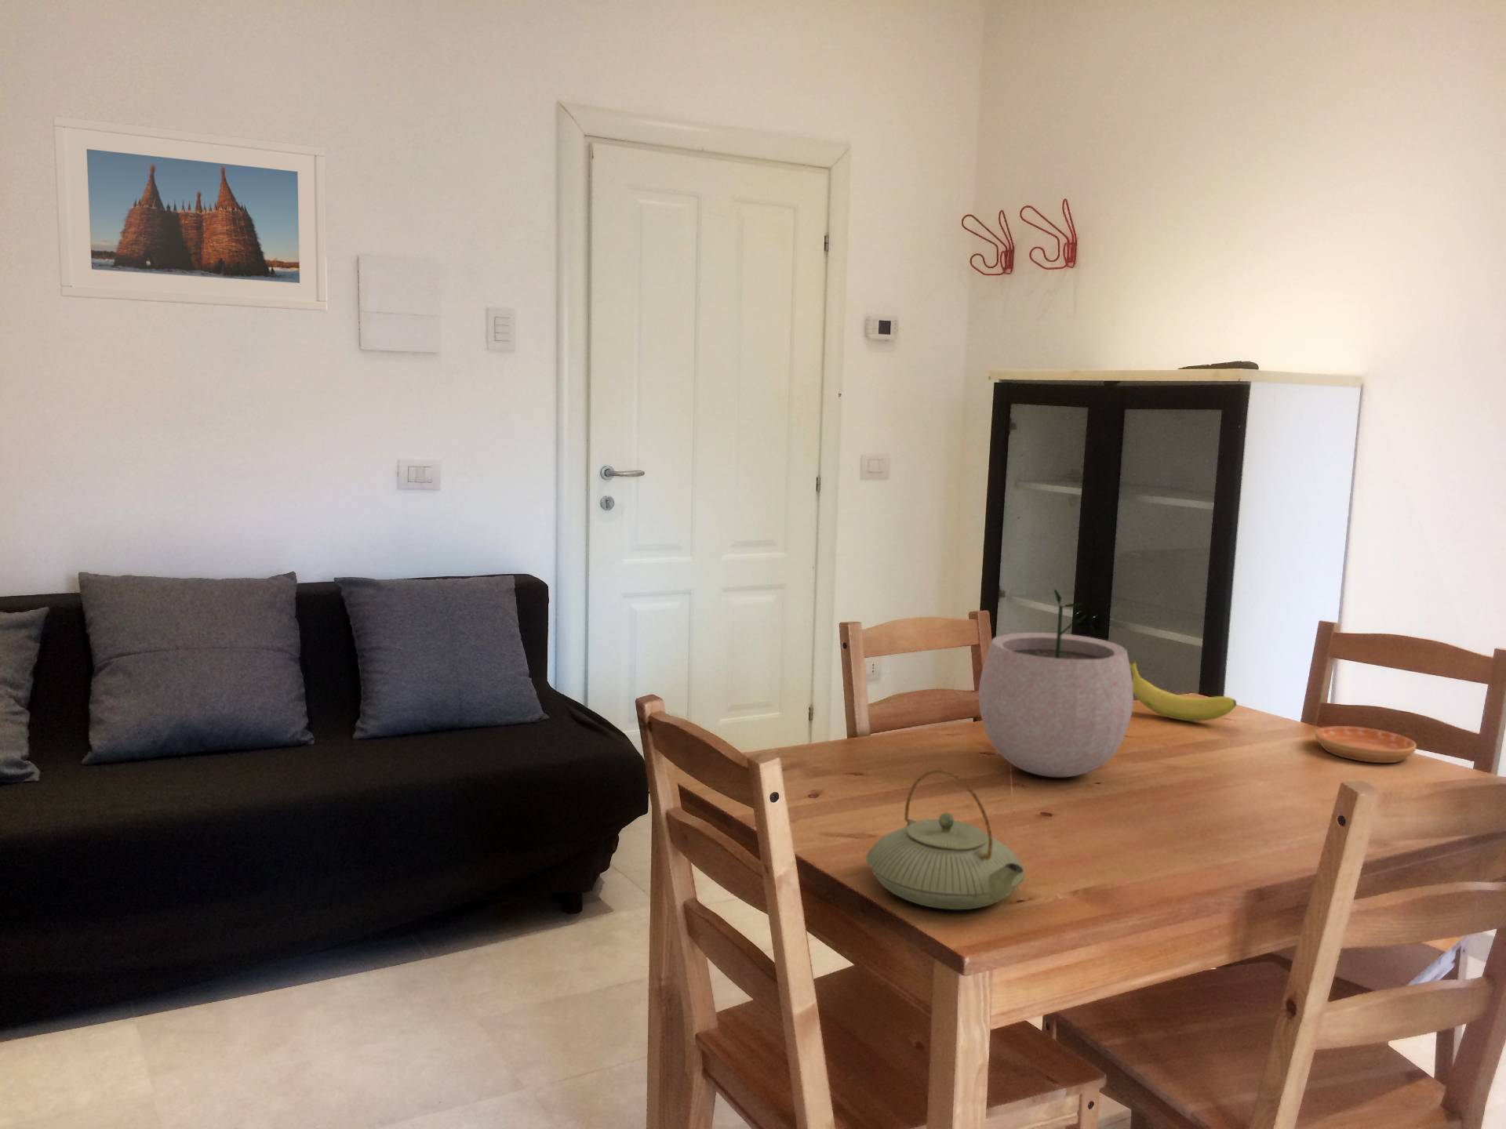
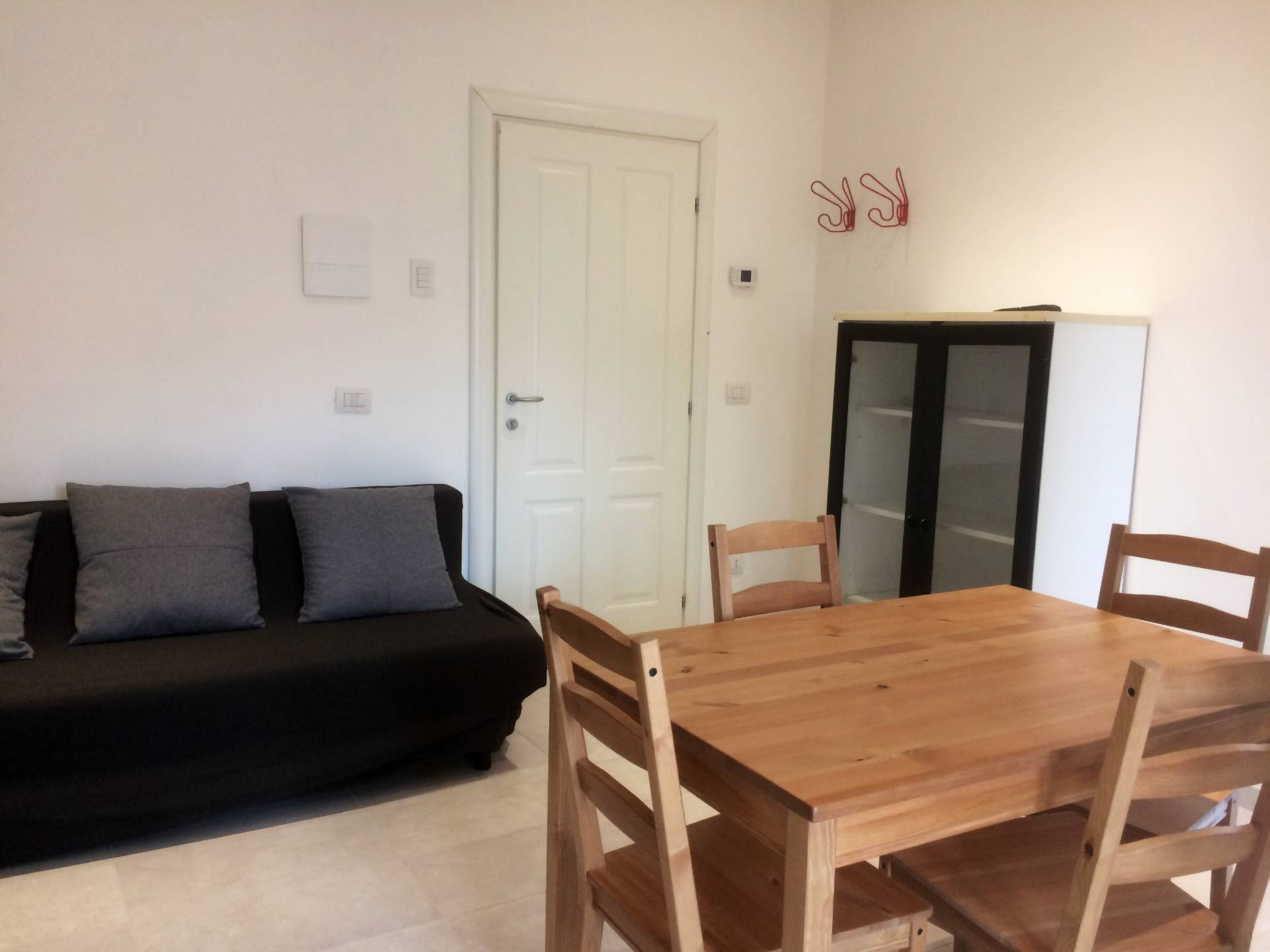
- fruit (1180, 695)
- saucer (1364, 745)
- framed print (197, 218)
- teapot (953, 835)
- plant pot (1055, 681)
